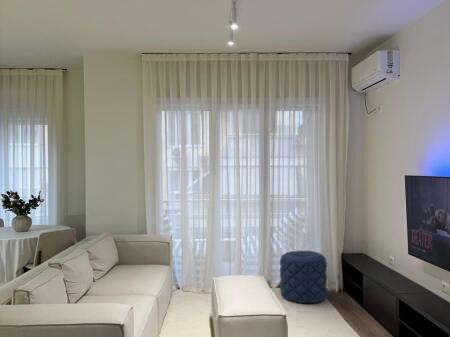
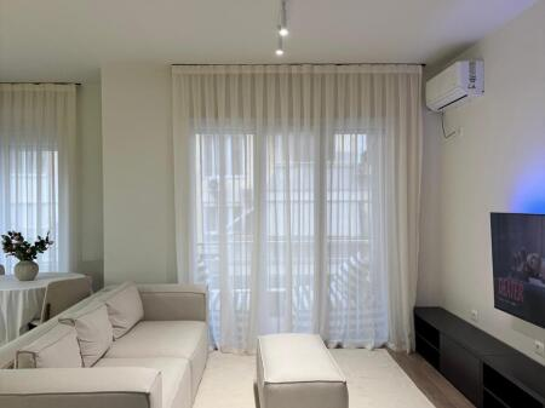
- pouf (303, 274)
